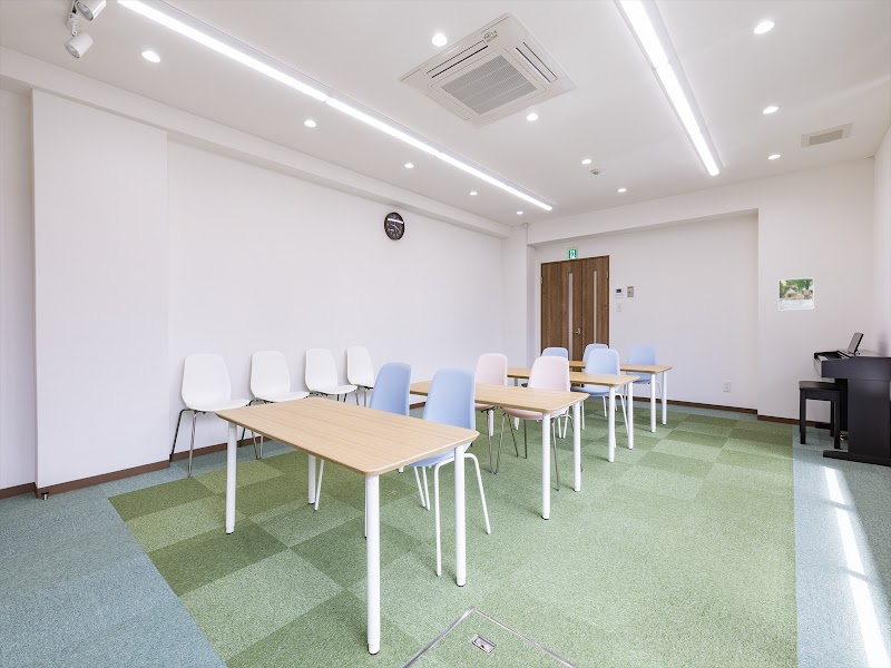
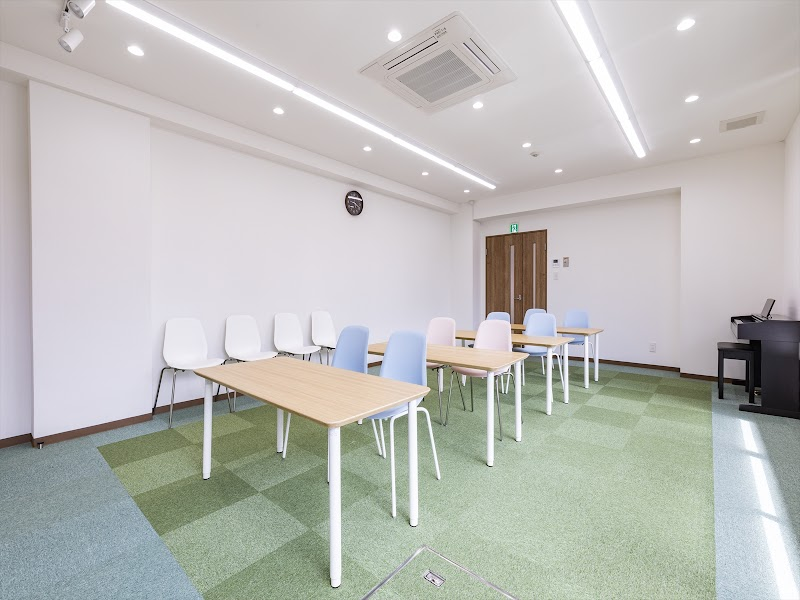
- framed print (795, 294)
